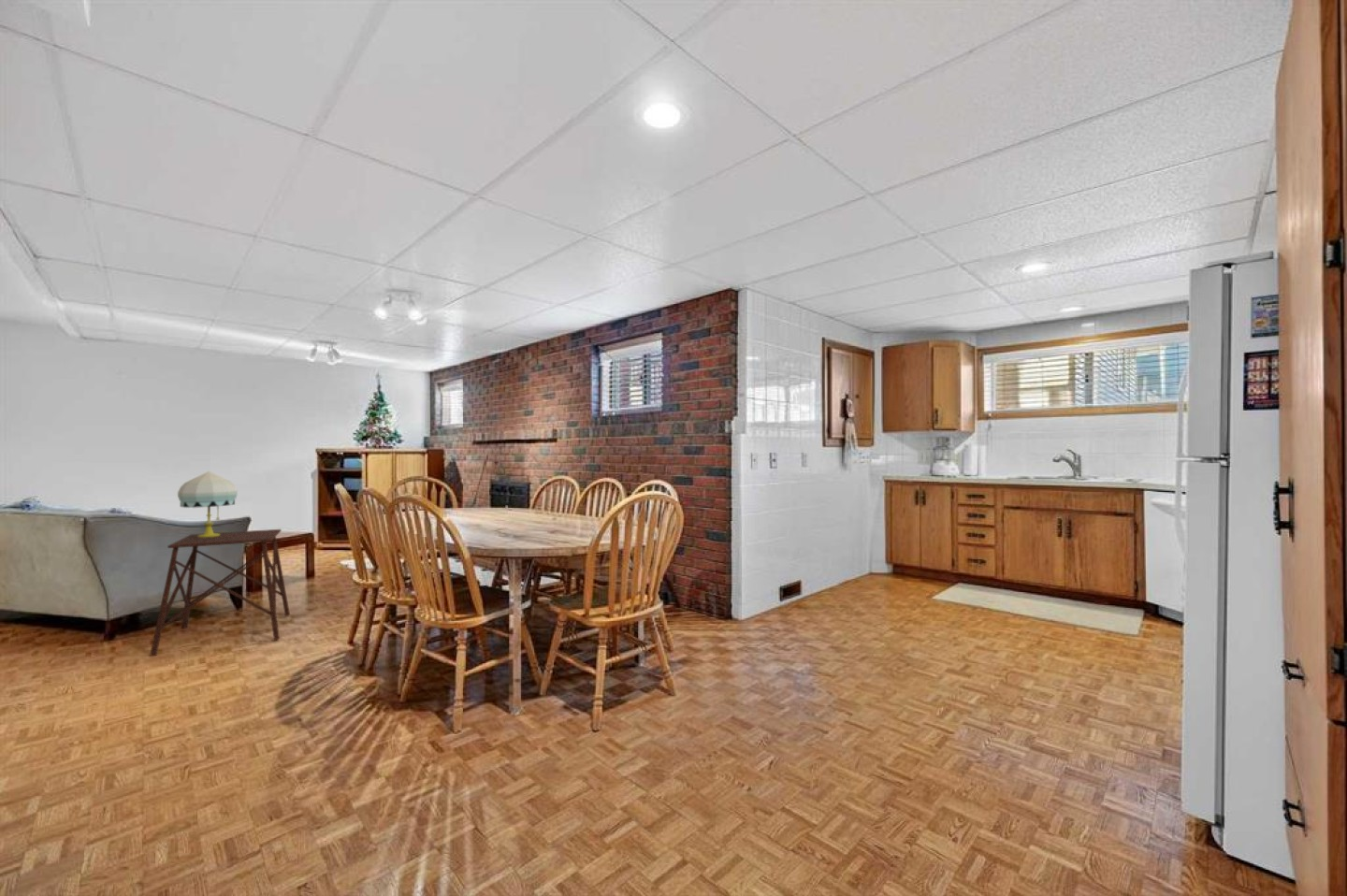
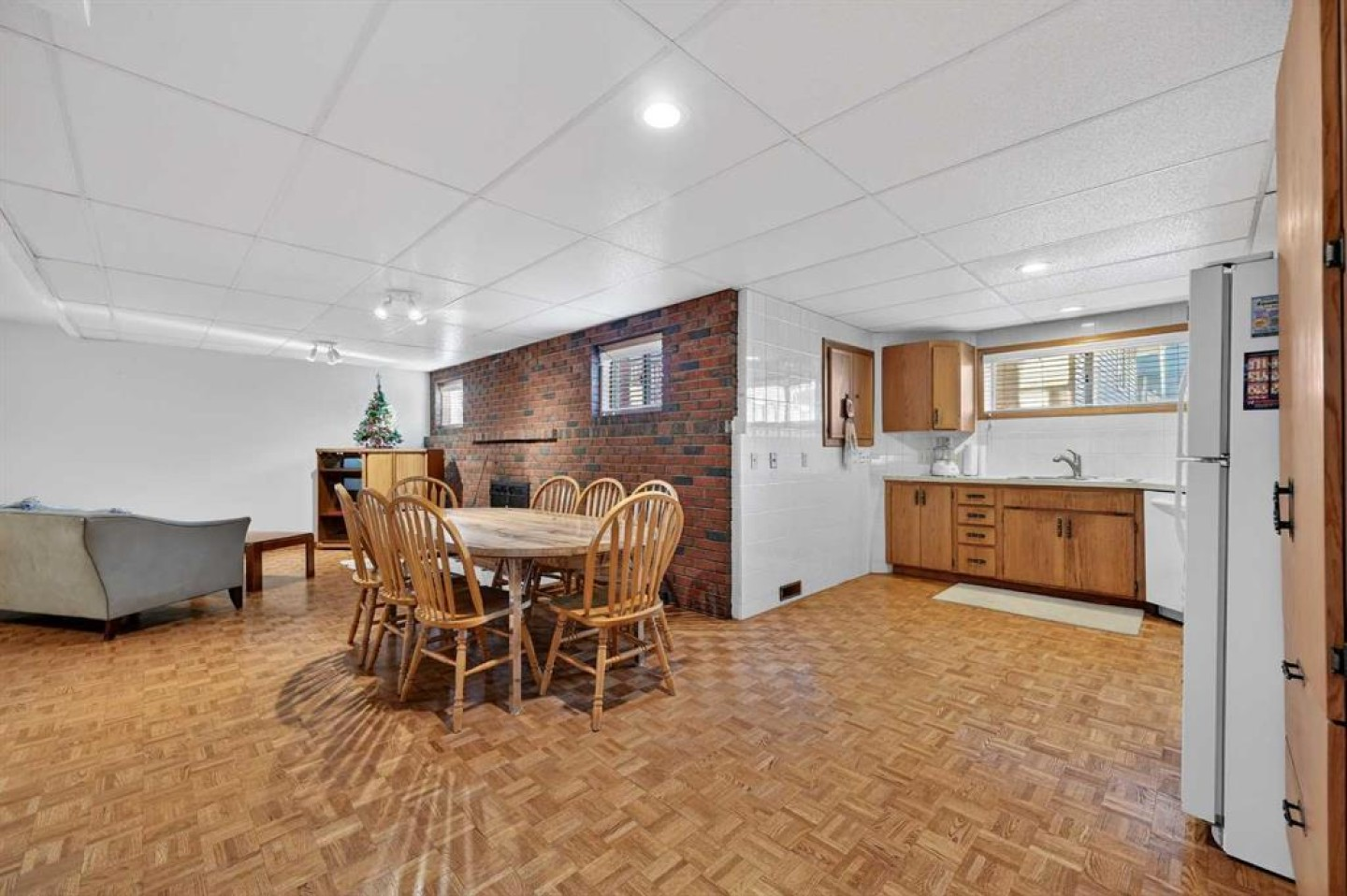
- side table (225, 583)
- table lamp (209, 503)
